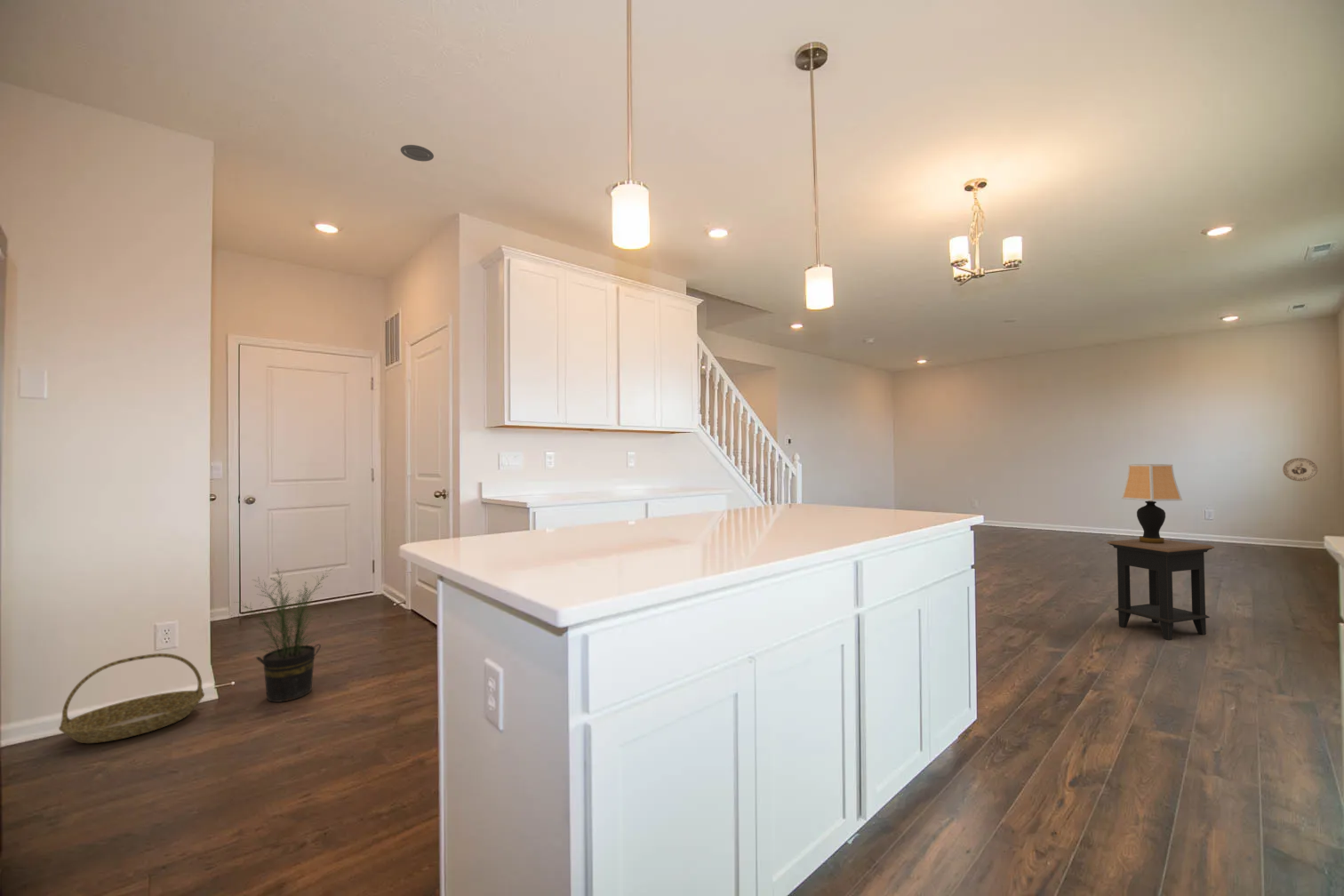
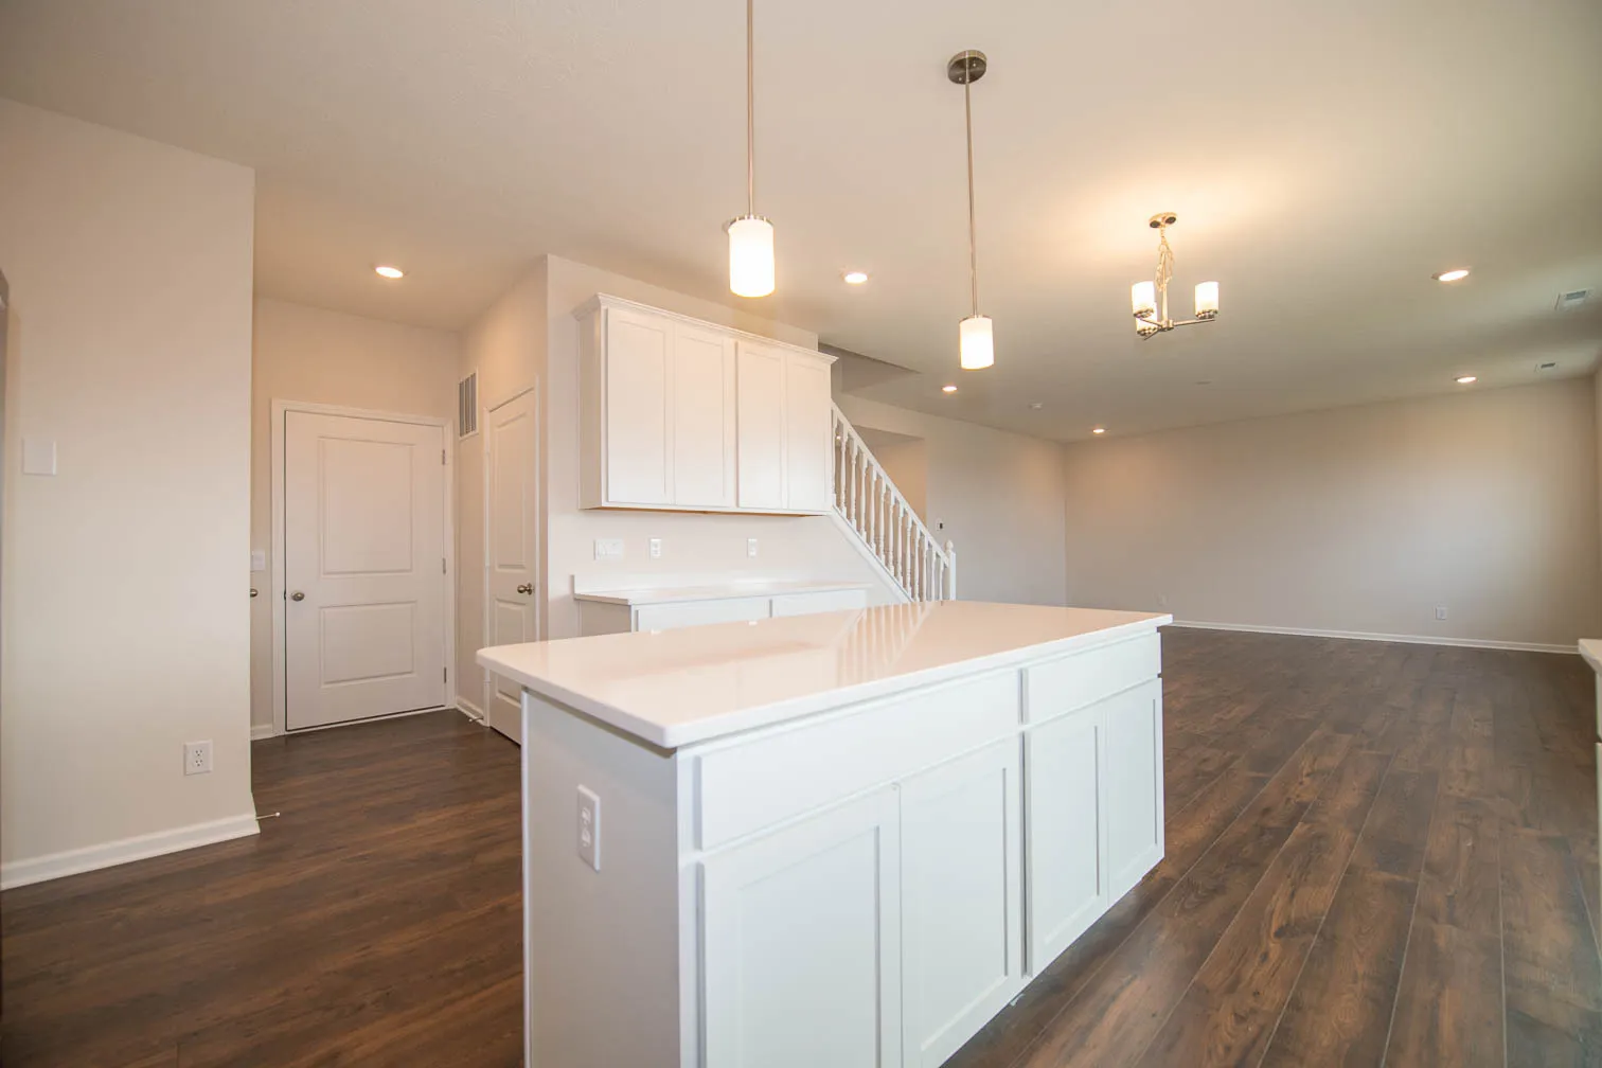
- table lamp (1150, 503)
- recessed light (417, 151)
- basket (138, 698)
- decorative plate (1300, 469)
- potted plant (285, 631)
- side table (1160, 586)
